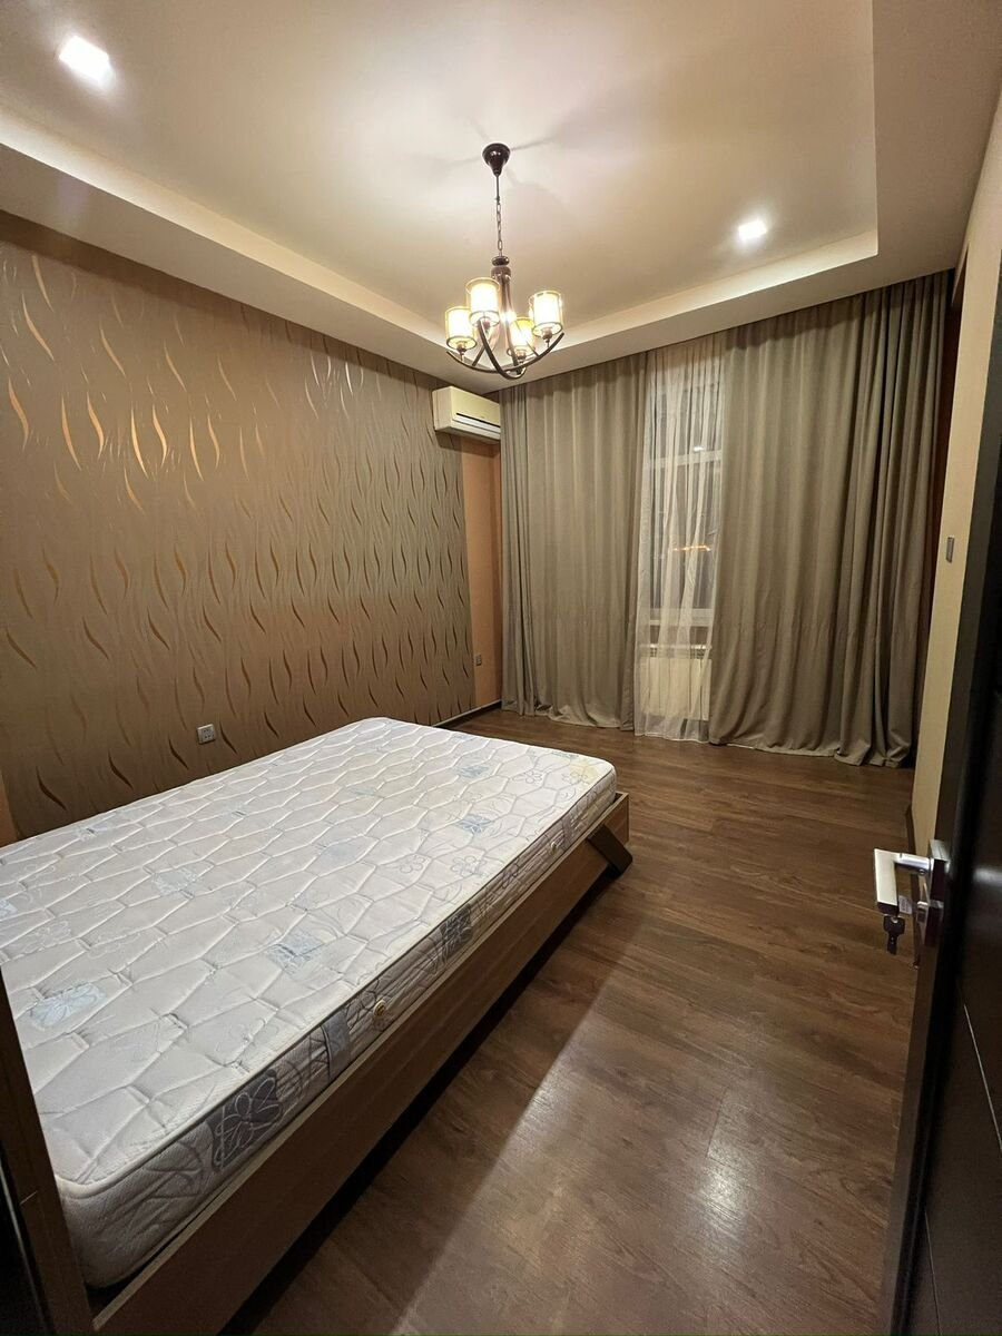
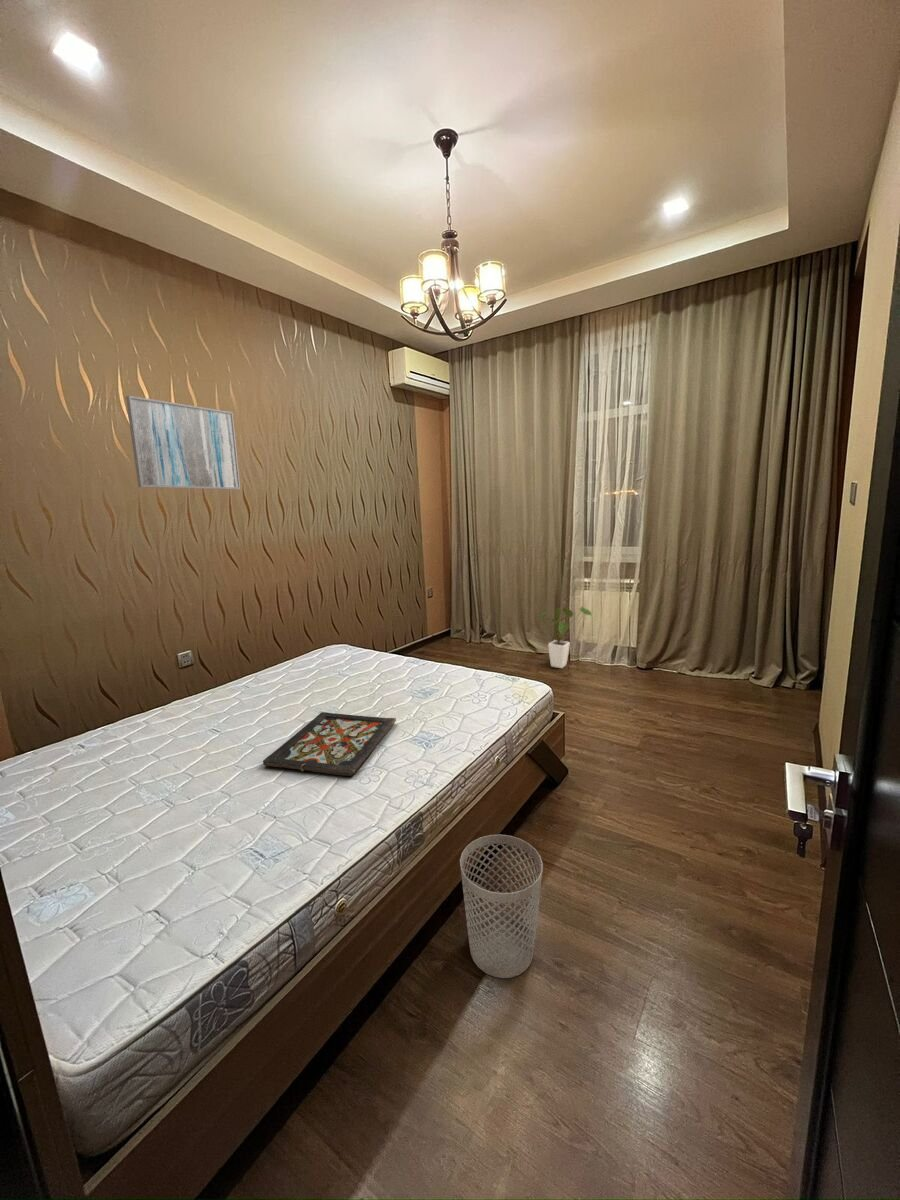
+ decorative tray (335, 740)
+ house plant (562, 636)
+ wall art (188, 447)
+ wastebasket (501, 905)
